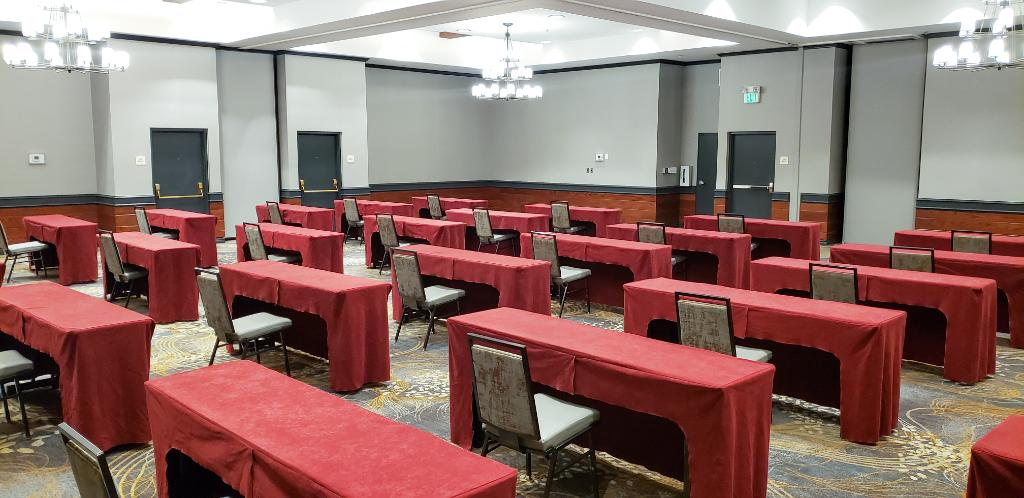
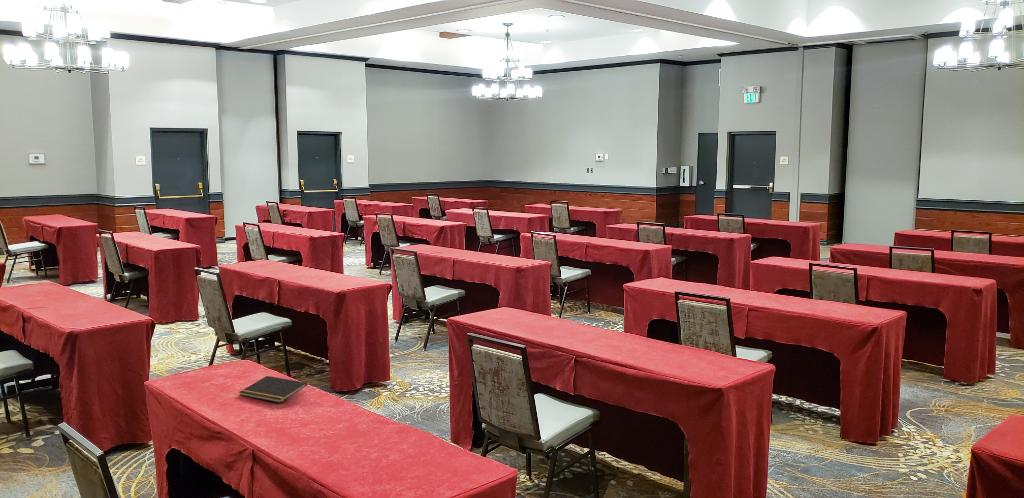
+ notepad (273, 388)
